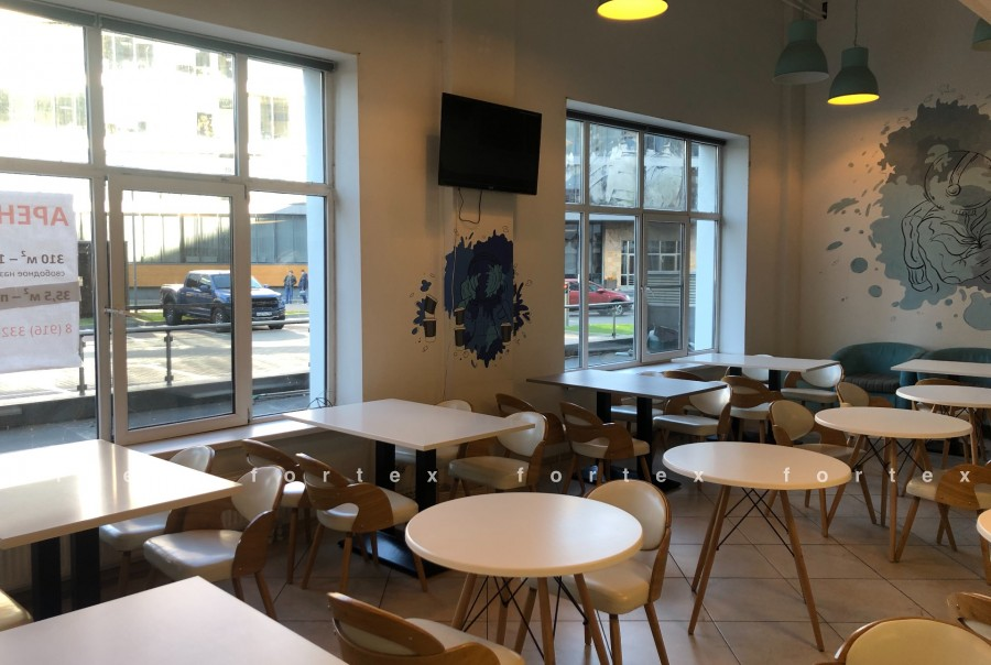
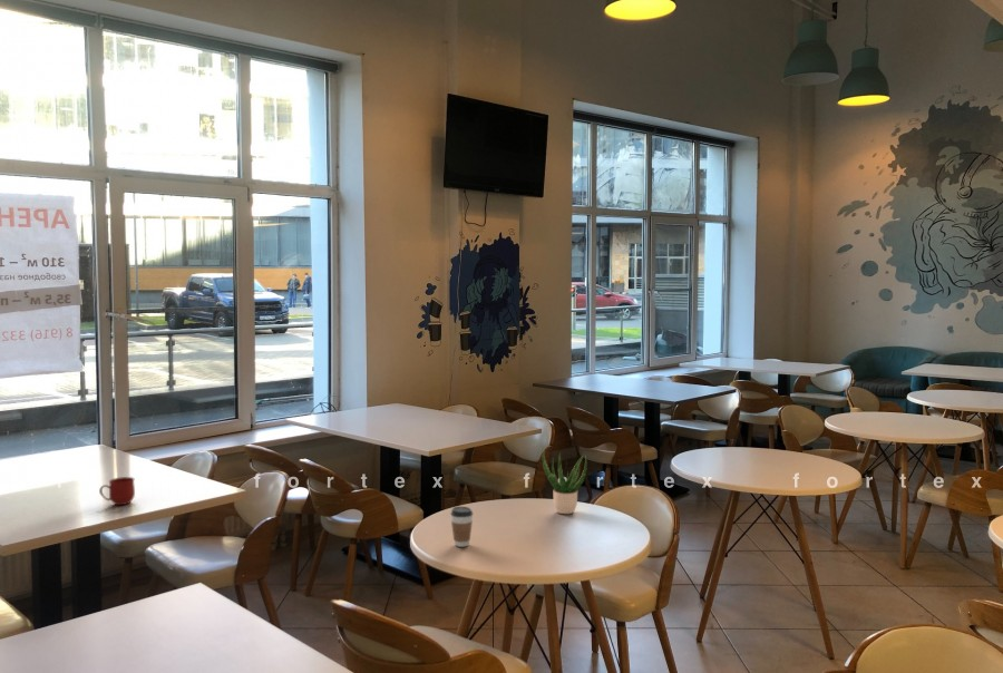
+ potted plant (564, 478)
+ coffee cup (461, 526)
+ mug (117, 491)
